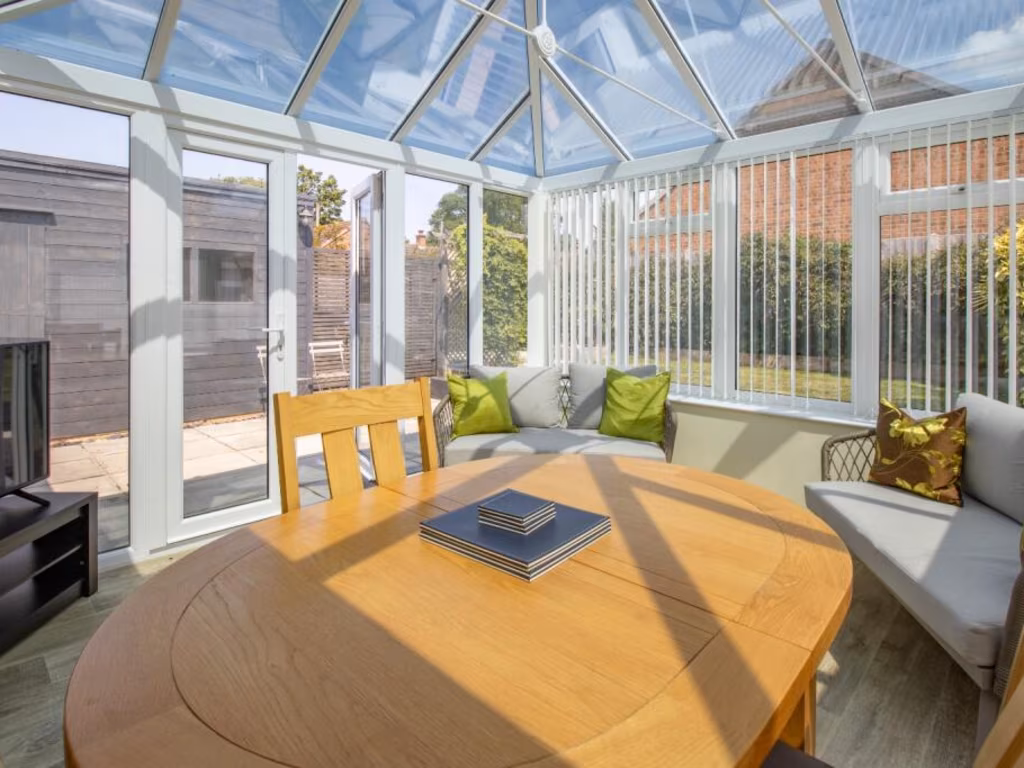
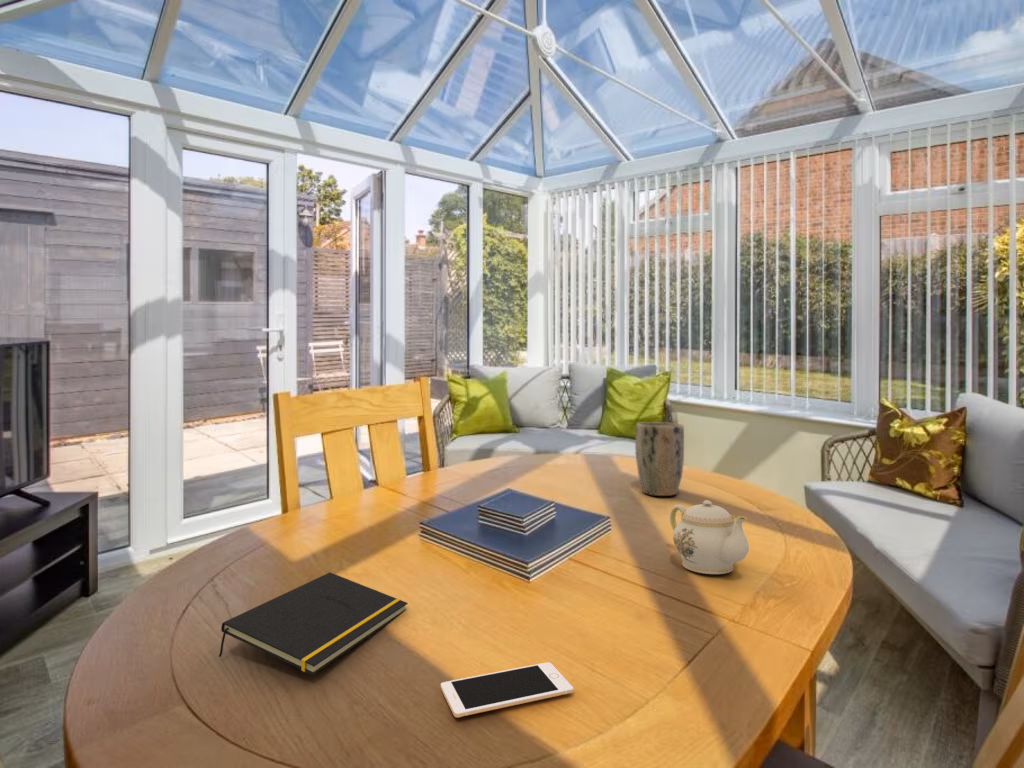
+ teapot (705, 532)
+ notepad (322, 616)
+ plant pot (659, 458)
+ cell phone (506, 687)
